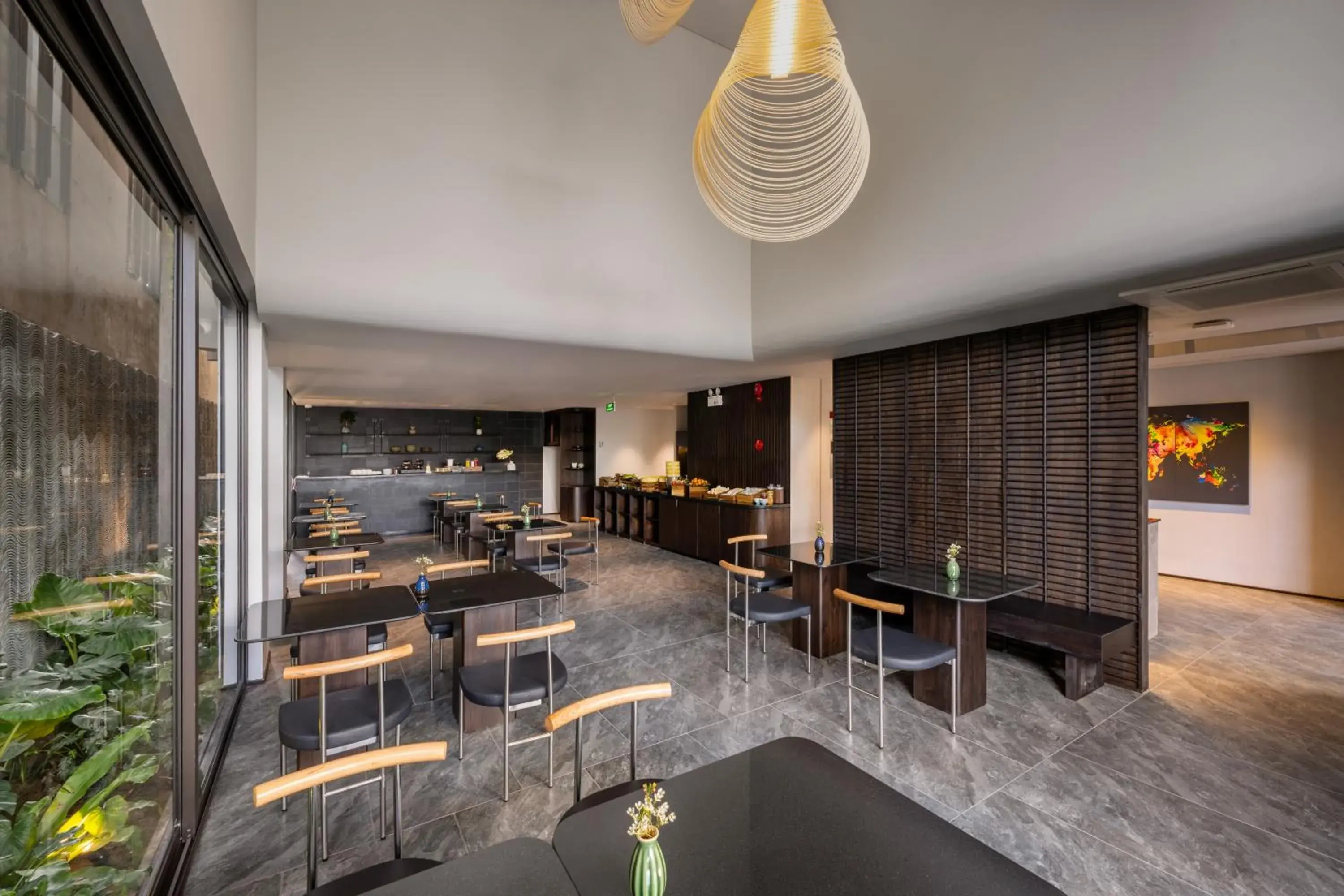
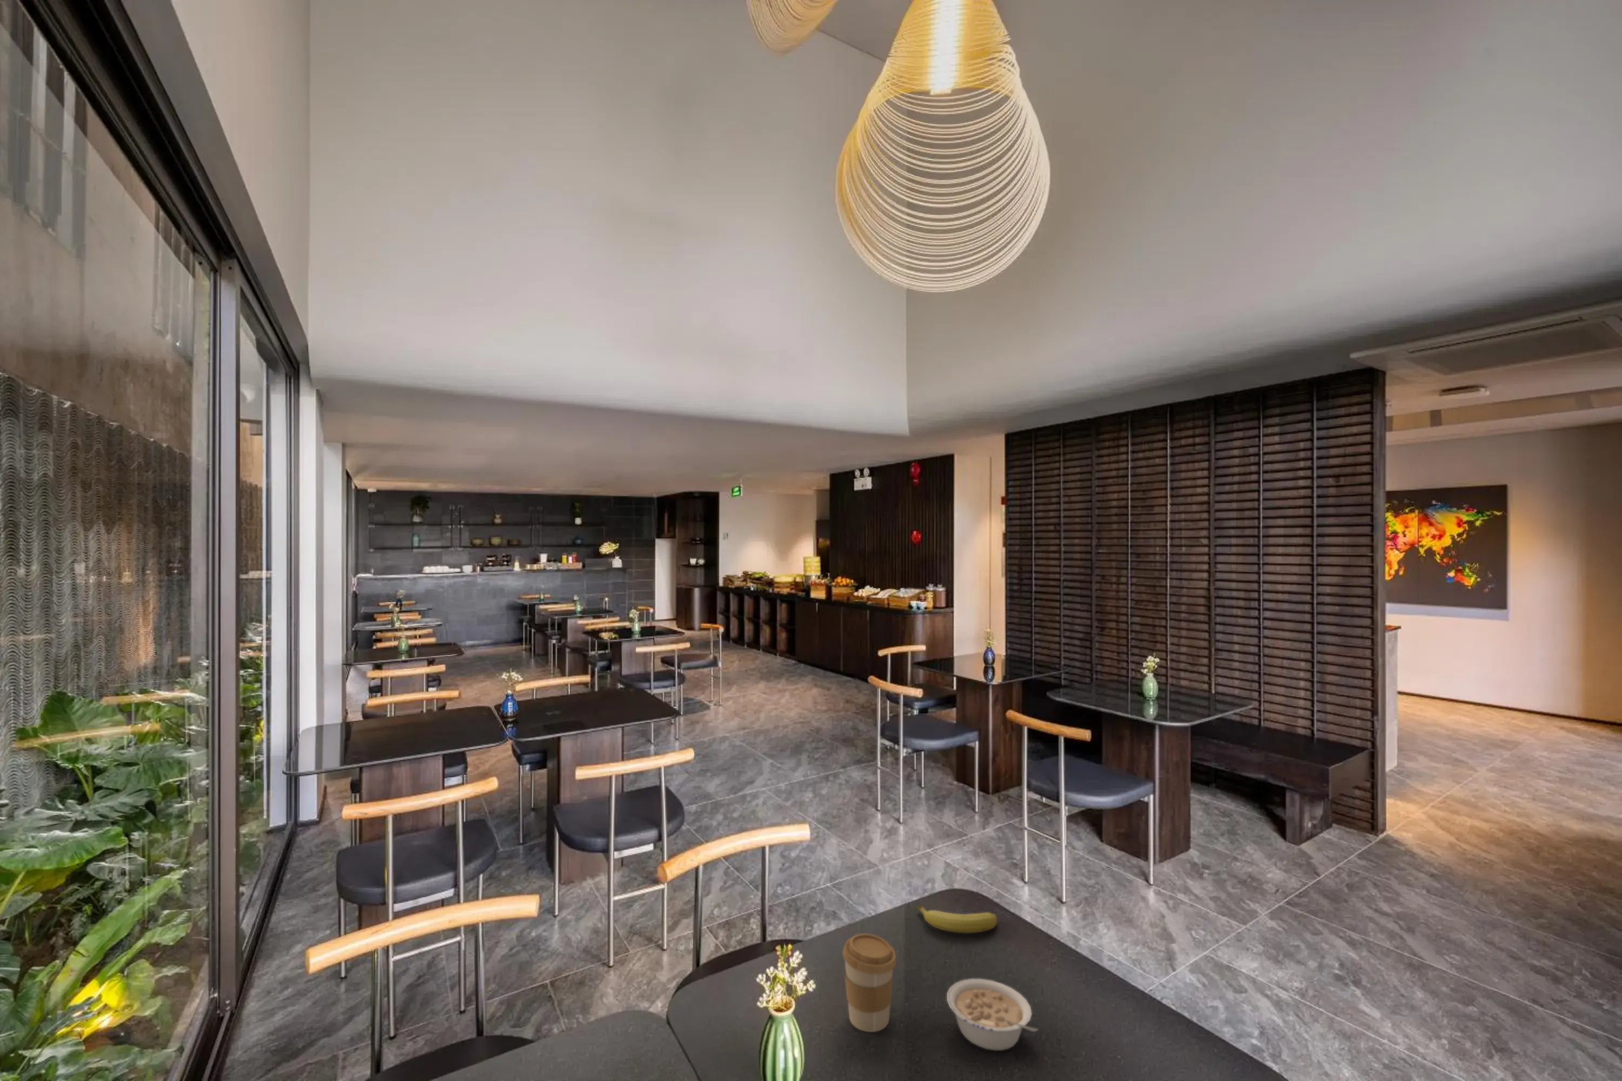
+ coffee cup (869, 980)
+ fruit (956, 916)
+ legume (992, 1015)
